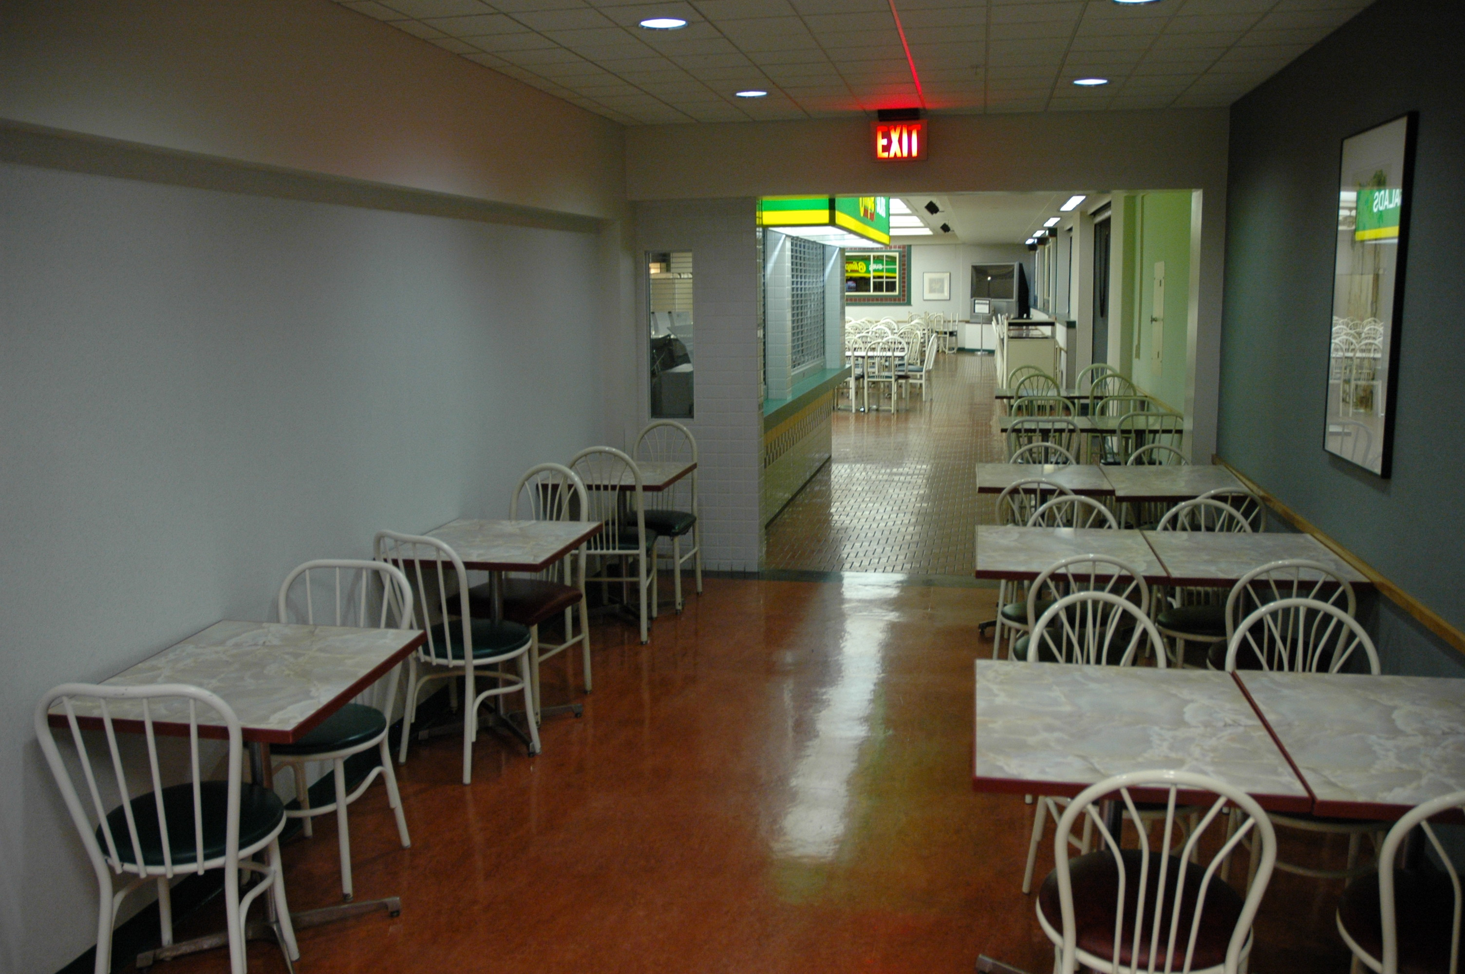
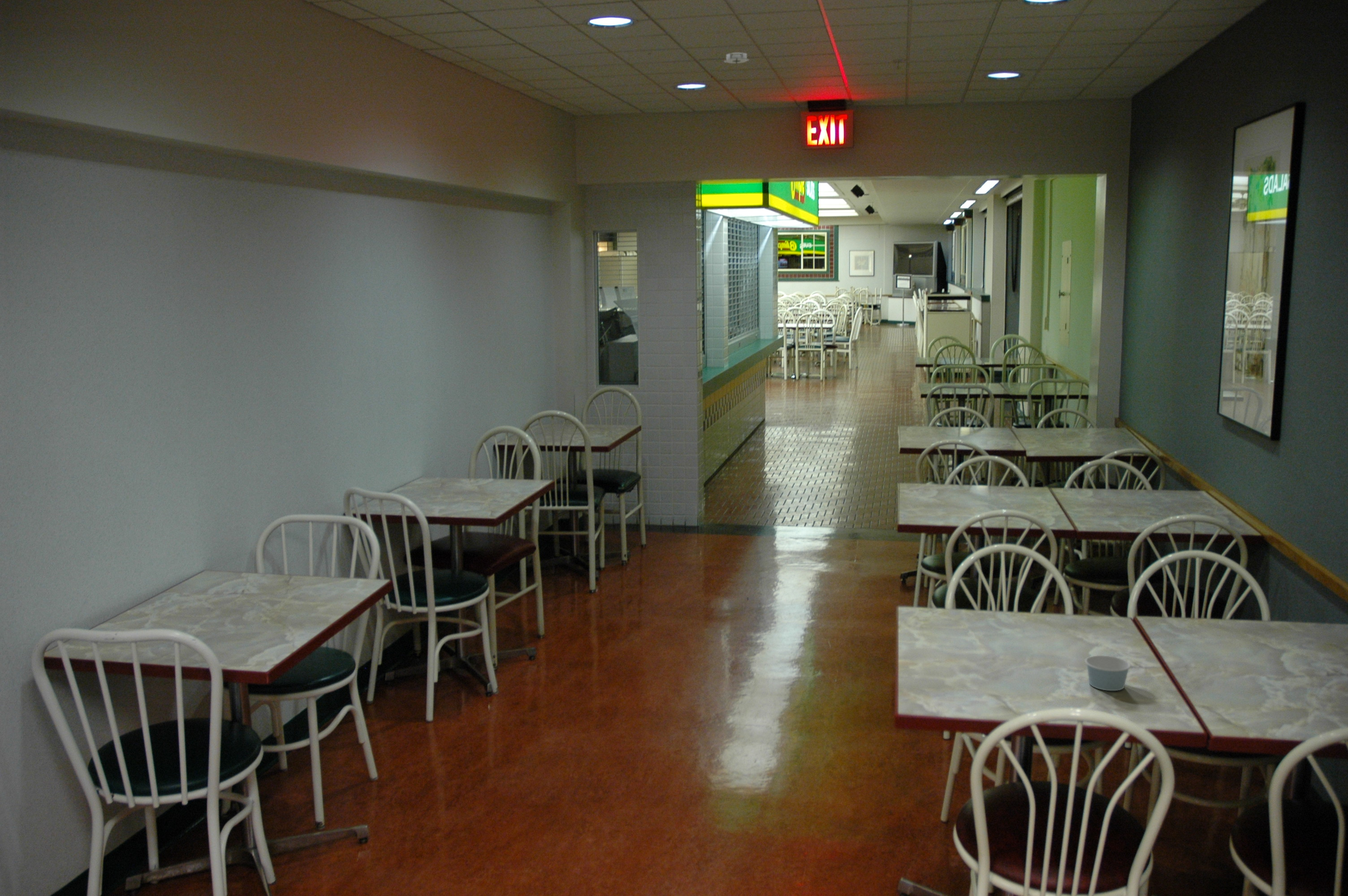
+ paper cup (1107, 673)
+ smoke detector (735, 58)
